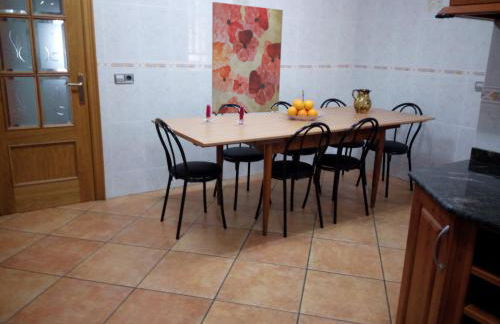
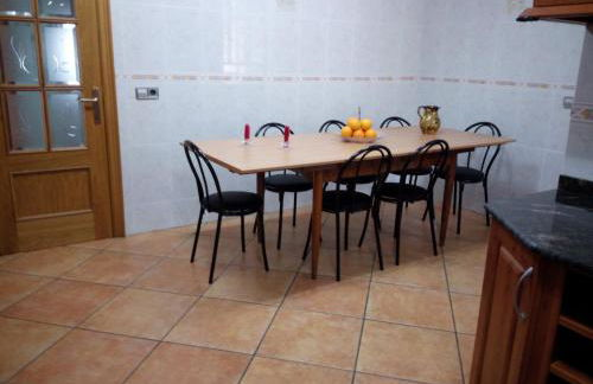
- wall art (247, 61)
